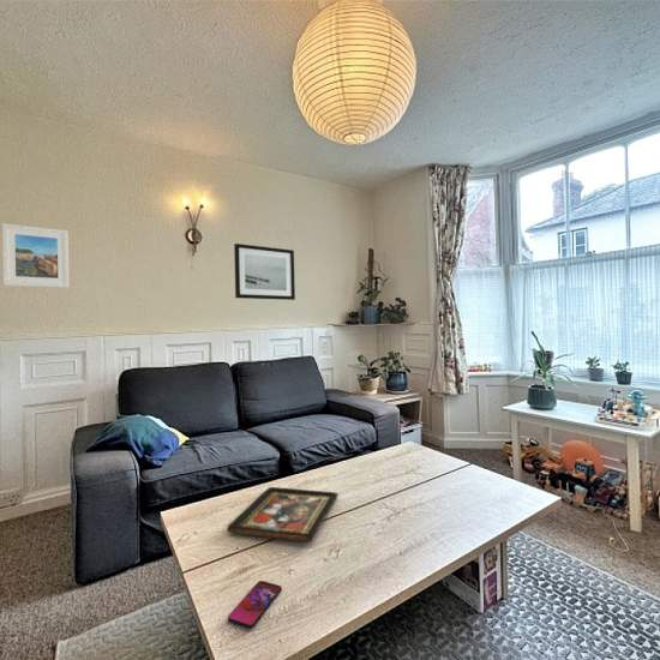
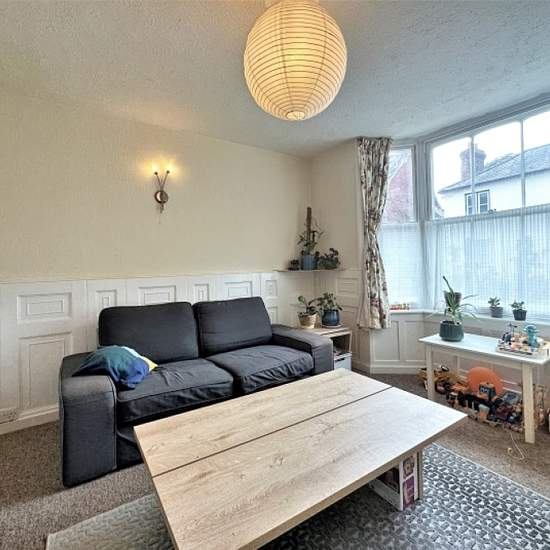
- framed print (36, 257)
- wall art (265, 272)
- smartphone (256, 602)
- decorative tray (287, 510)
